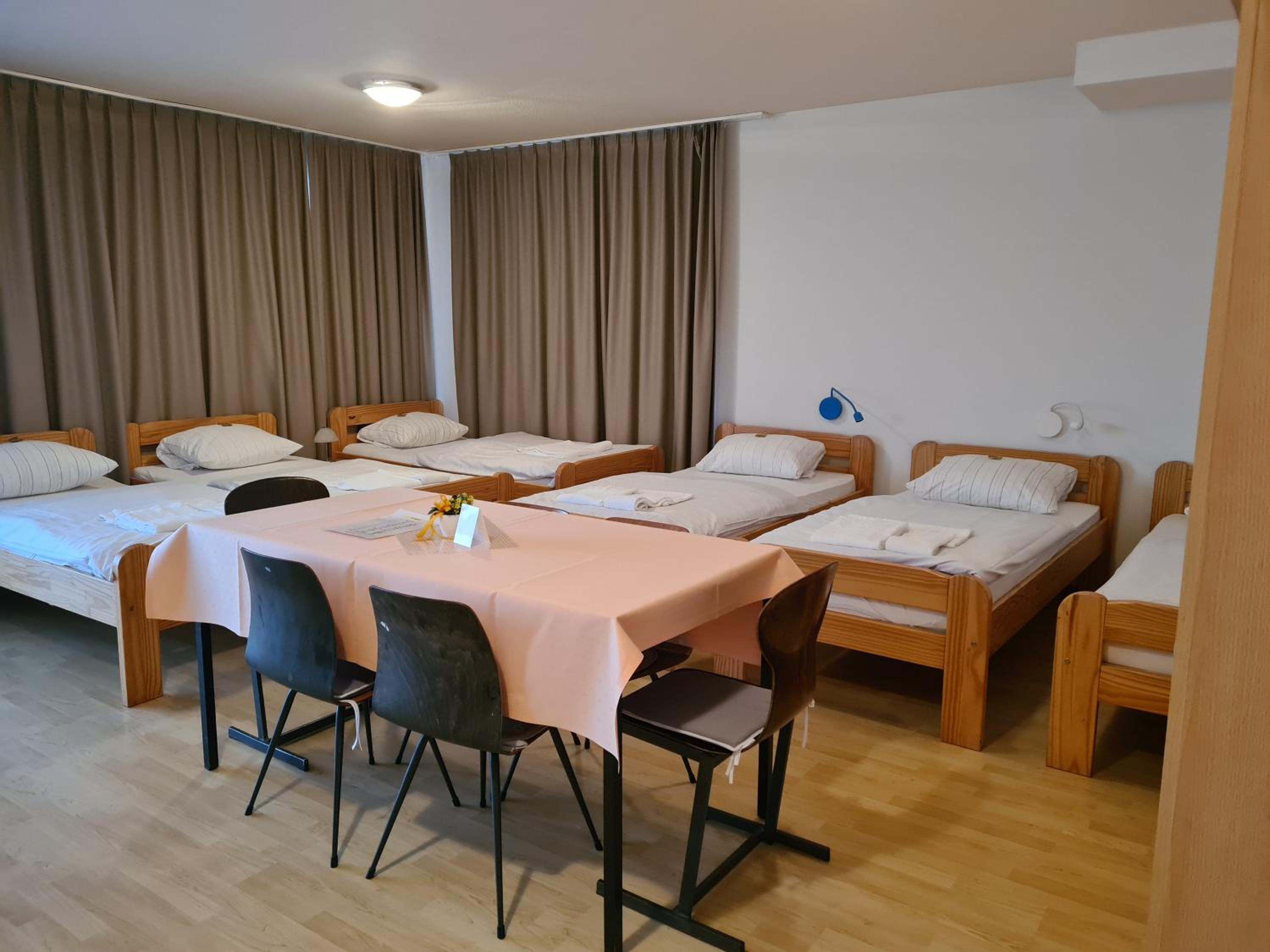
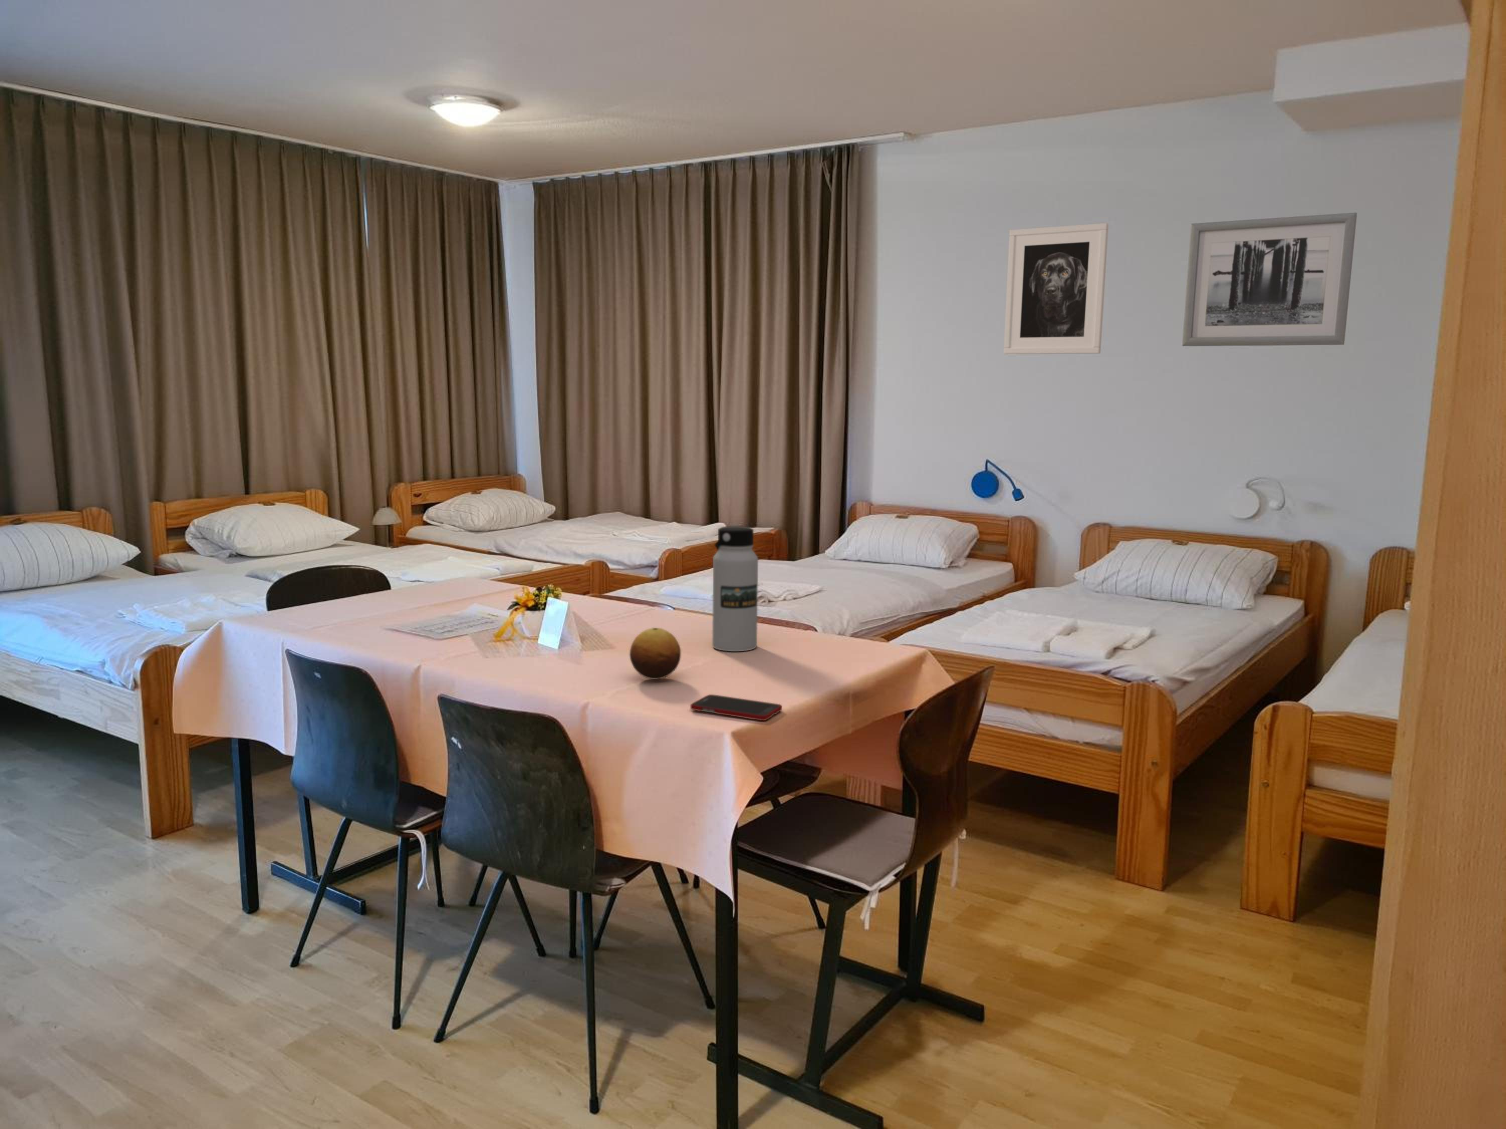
+ fruit (655, 652)
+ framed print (1054, 291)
+ wall art (1265, 282)
+ water bottle (735, 587)
+ cell phone (736, 707)
